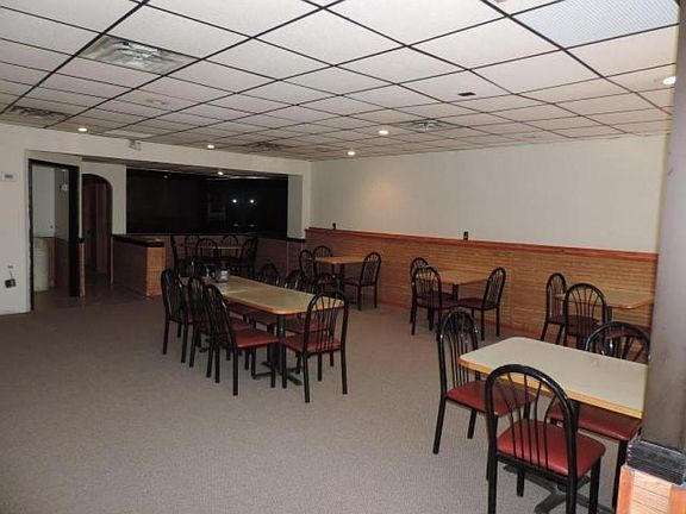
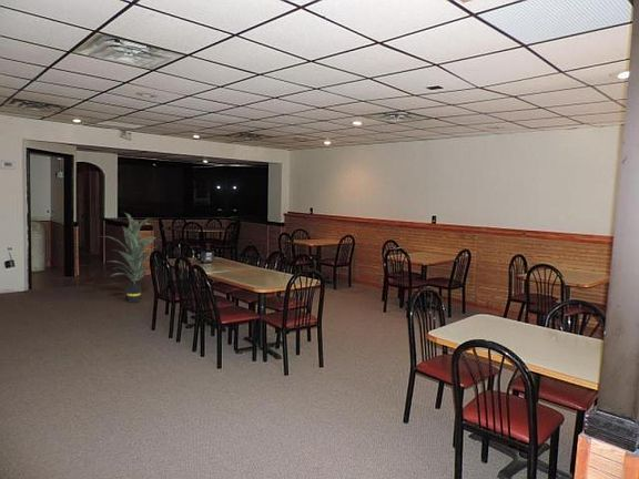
+ indoor plant (132, 256)
